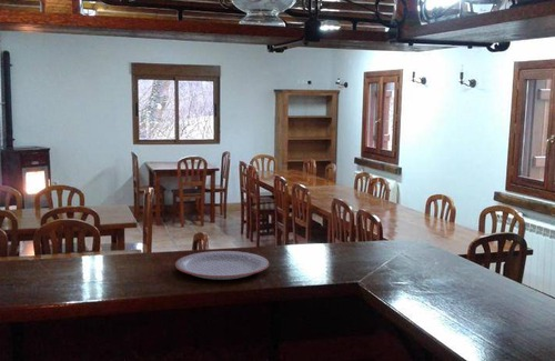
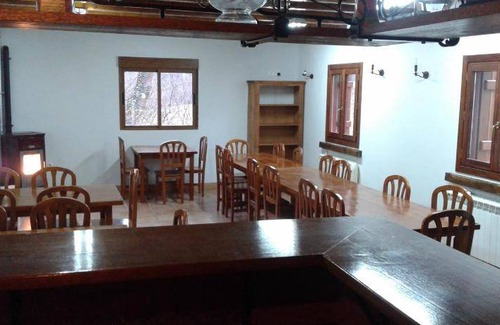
- plate (222, 265)
